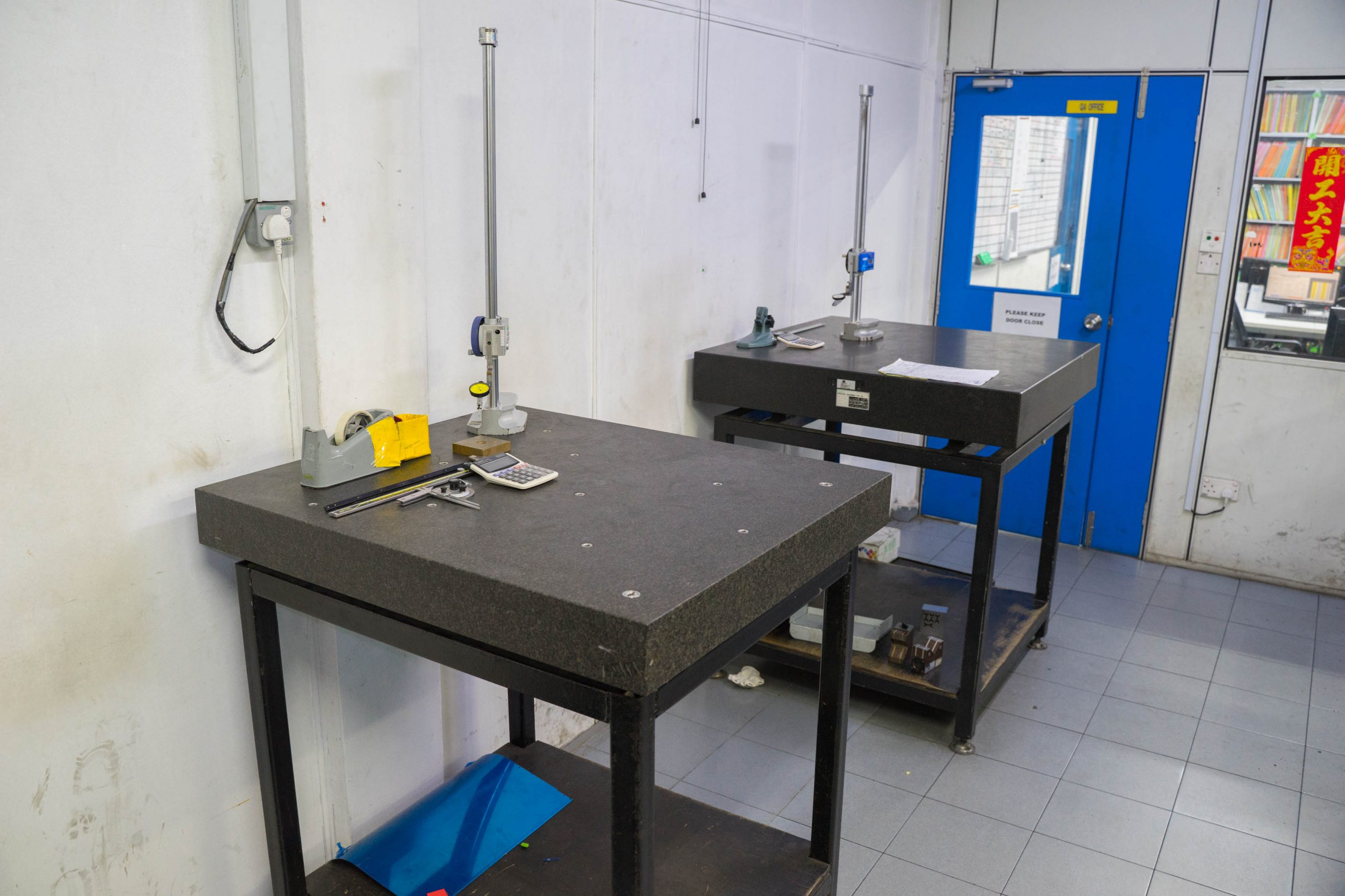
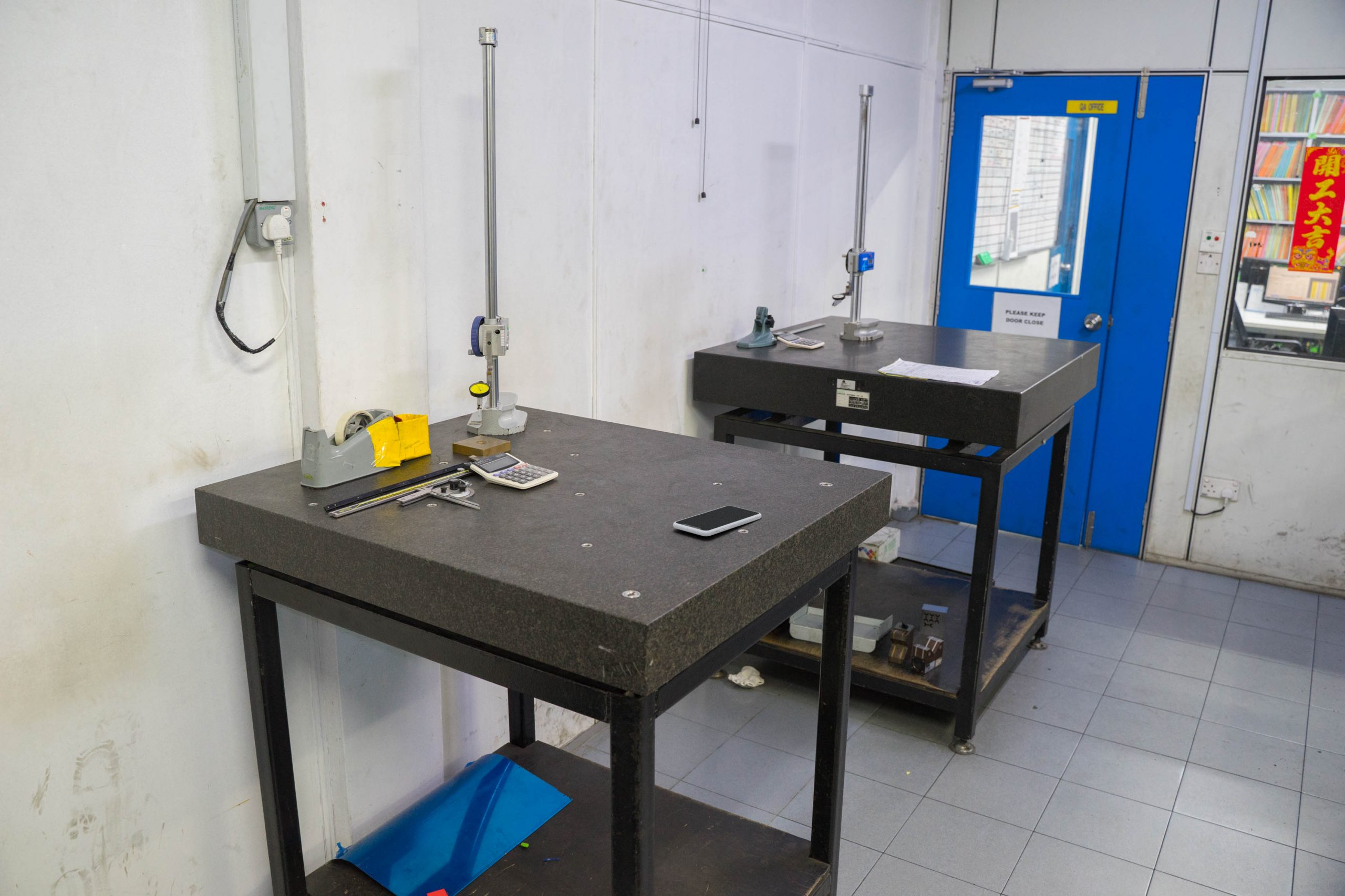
+ smartphone (718, 520)
